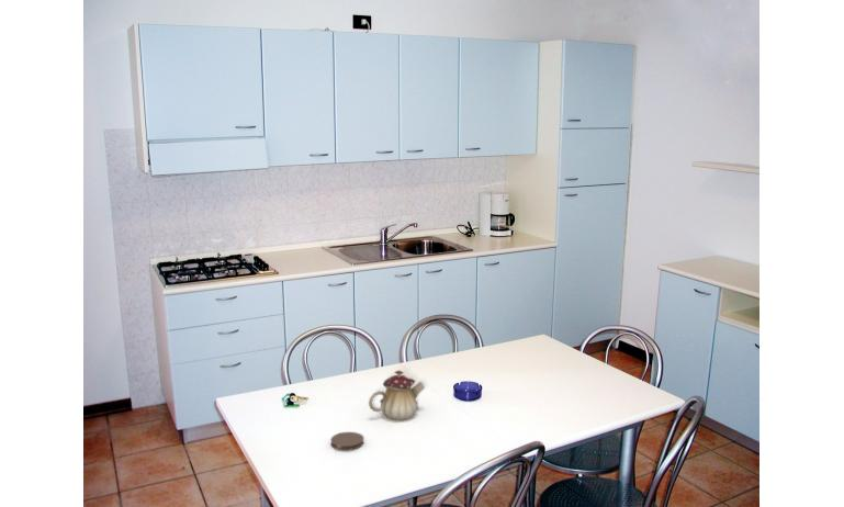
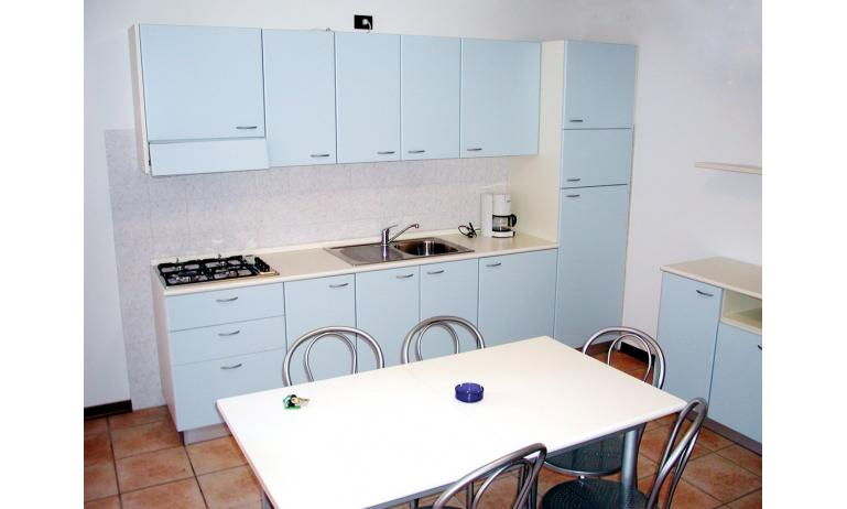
- teapot (396, 392)
- coaster (347, 440)
